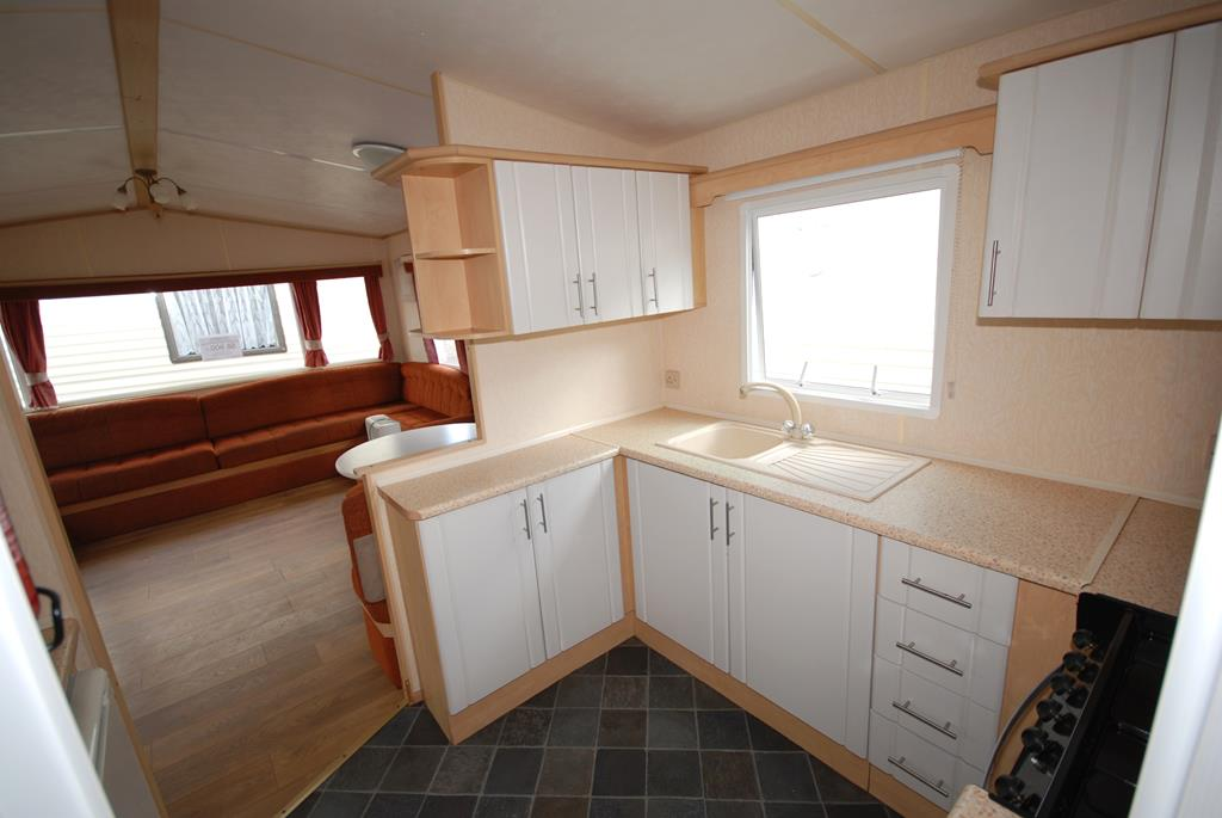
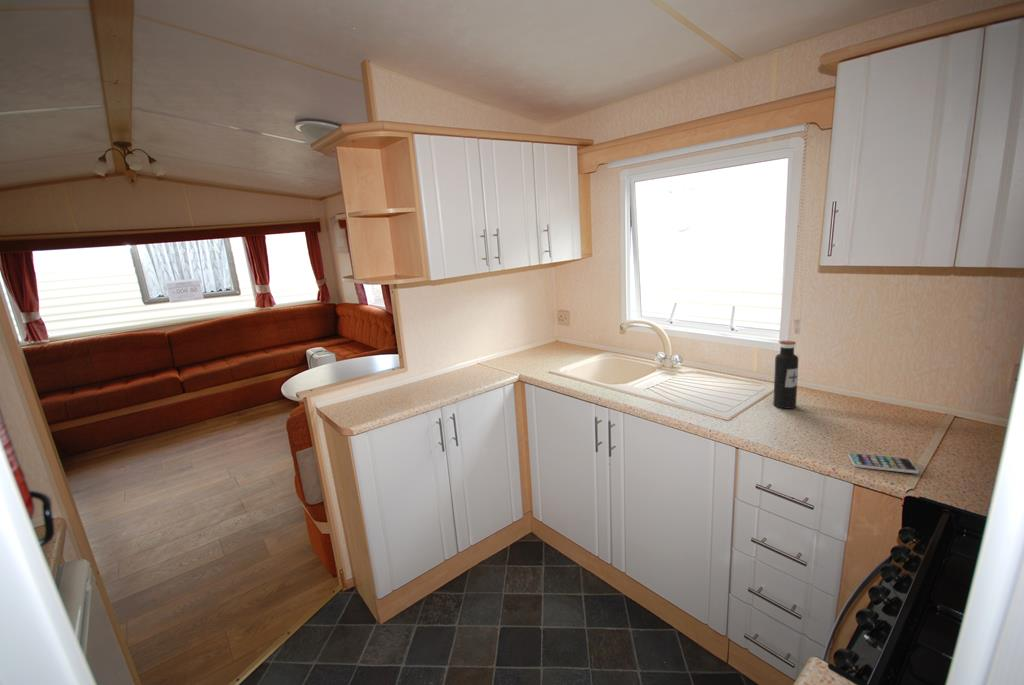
+ smartphone (881, 462)
+ water bottle (786, 374)
